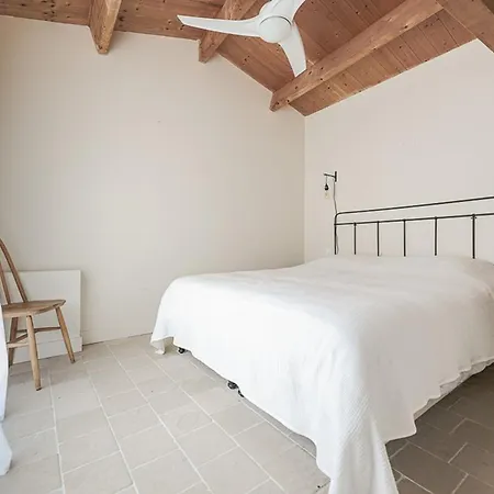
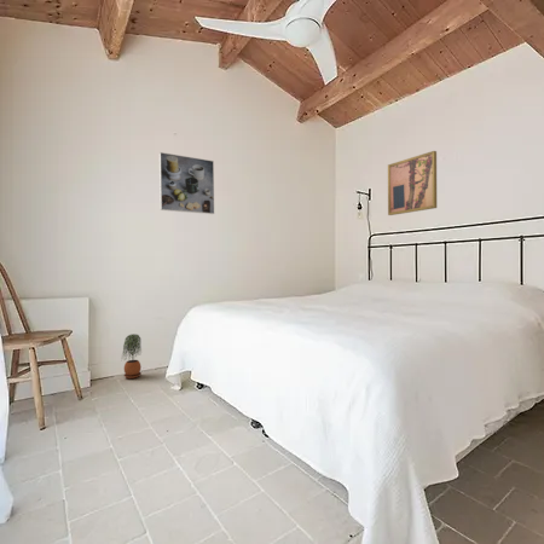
+ wall art (410, 185)
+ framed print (187, 184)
+ potted plant (132, 354)
